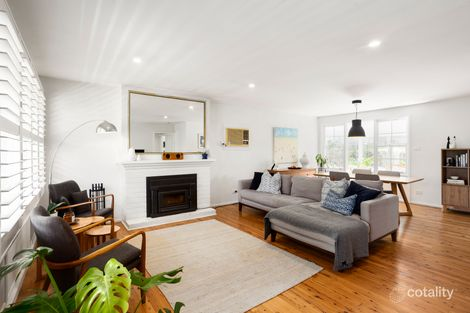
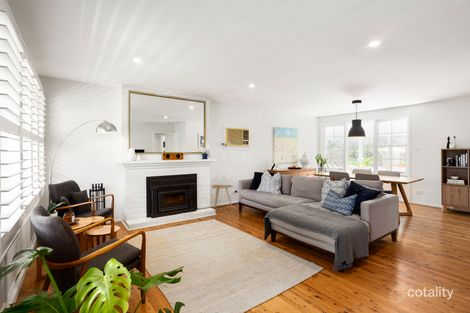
+ side table (217, 197)
